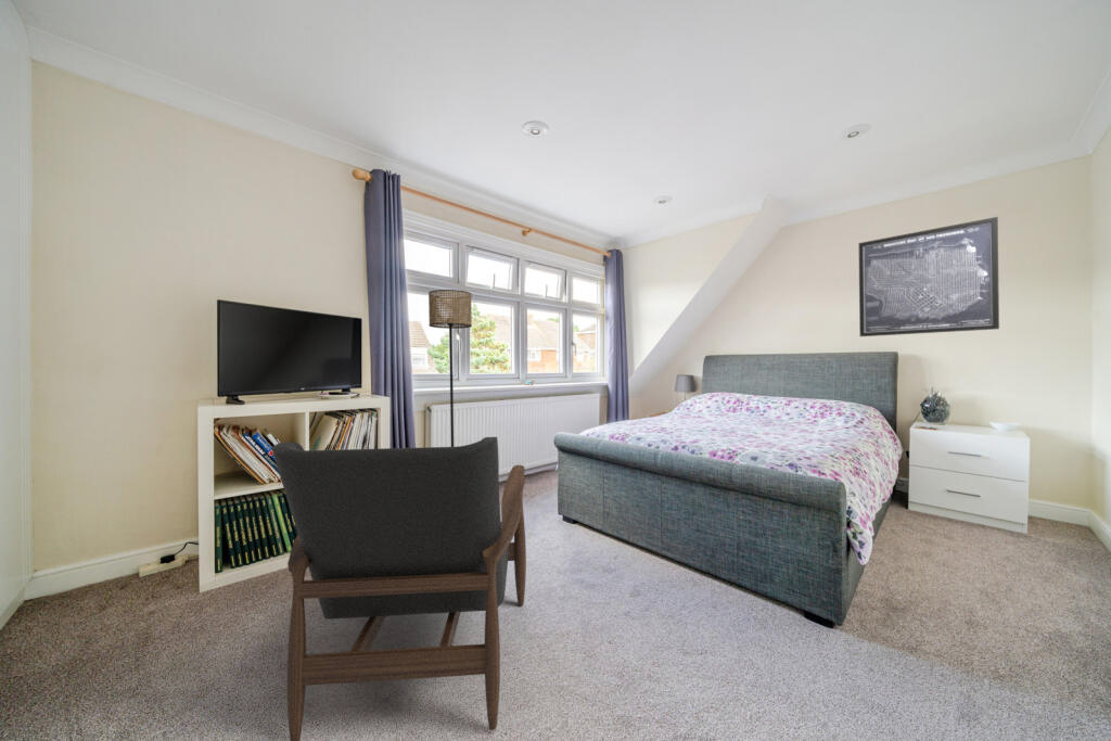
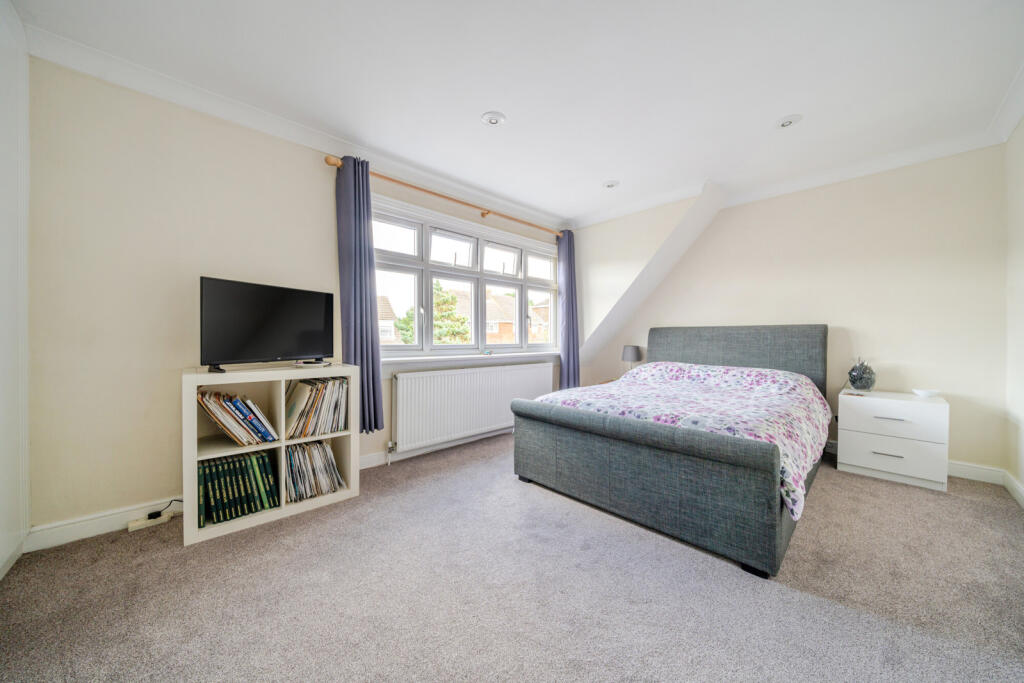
- floor lamp (451, 399)
- armchair (420, 542)
- wall art (922, 282)
